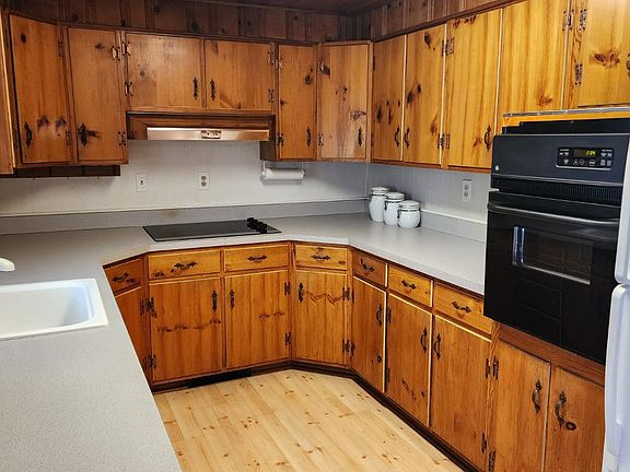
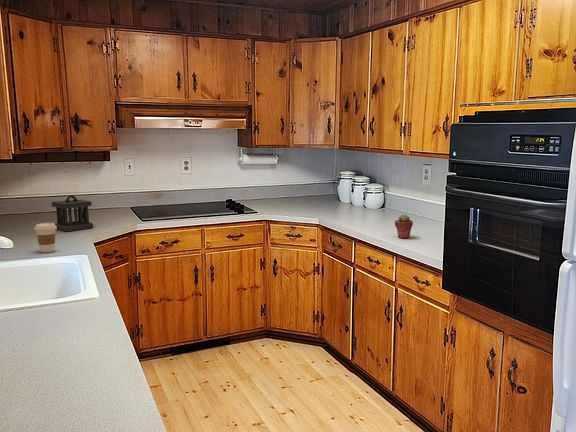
+ utensil holder (71, 211)
+ potted succulent (403, 225)
+ coffee cup (46, 237)
